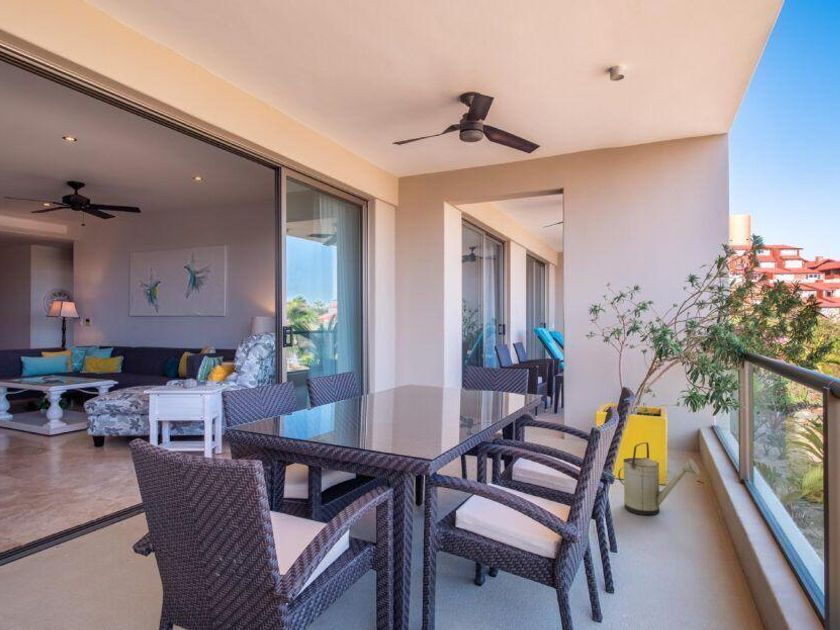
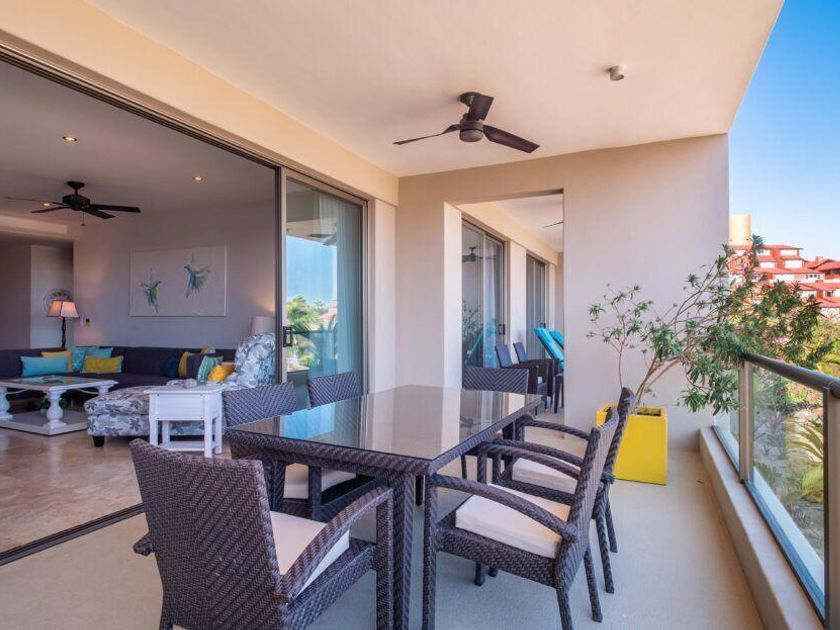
- watering can (656, 479)
